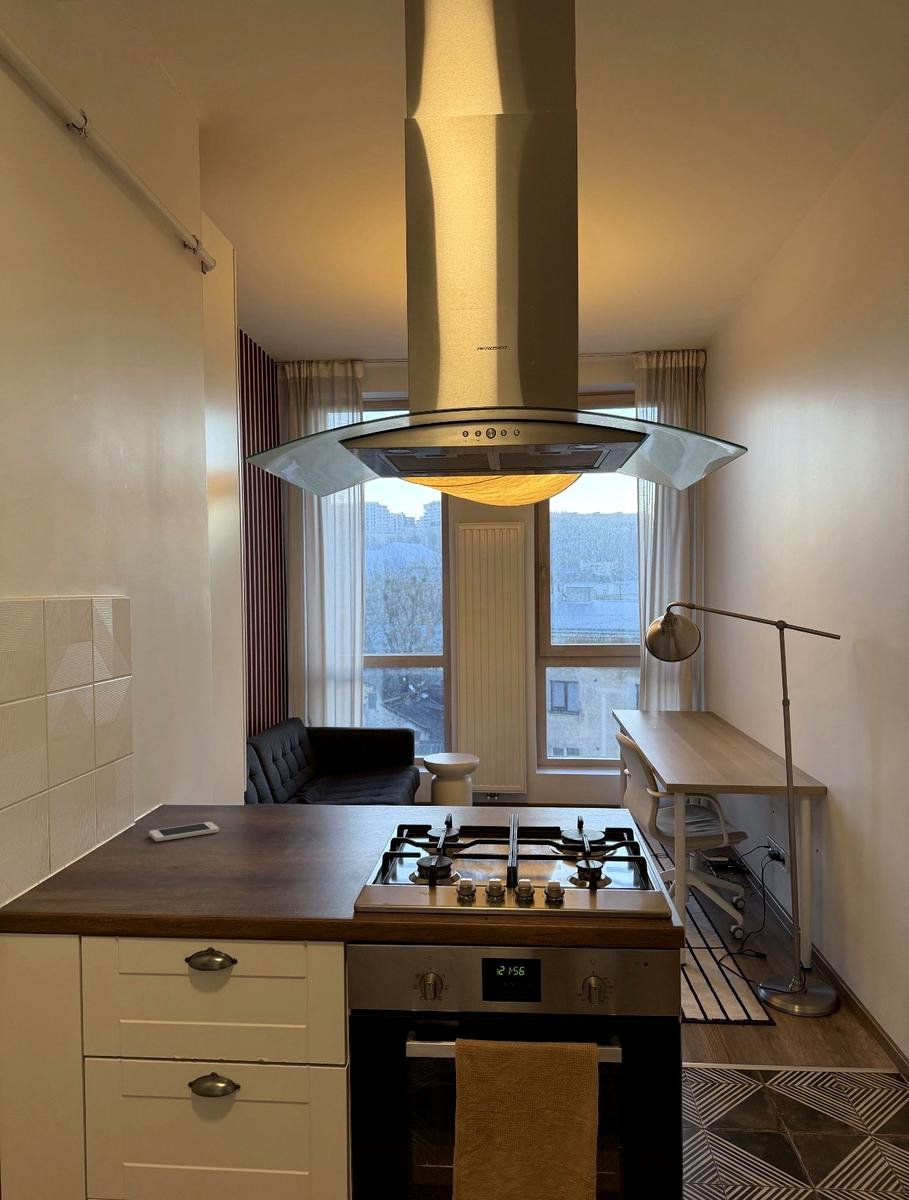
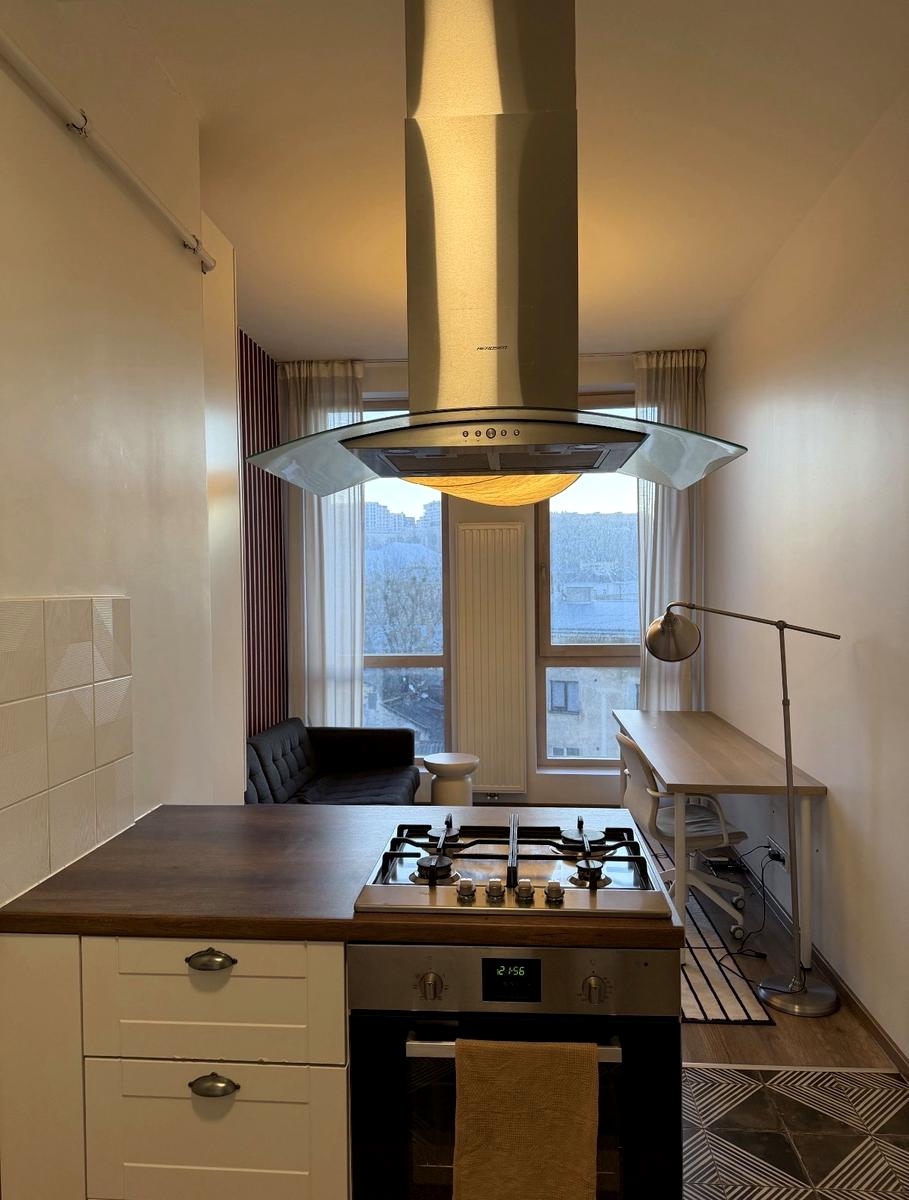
- smartphone (184, 831)
